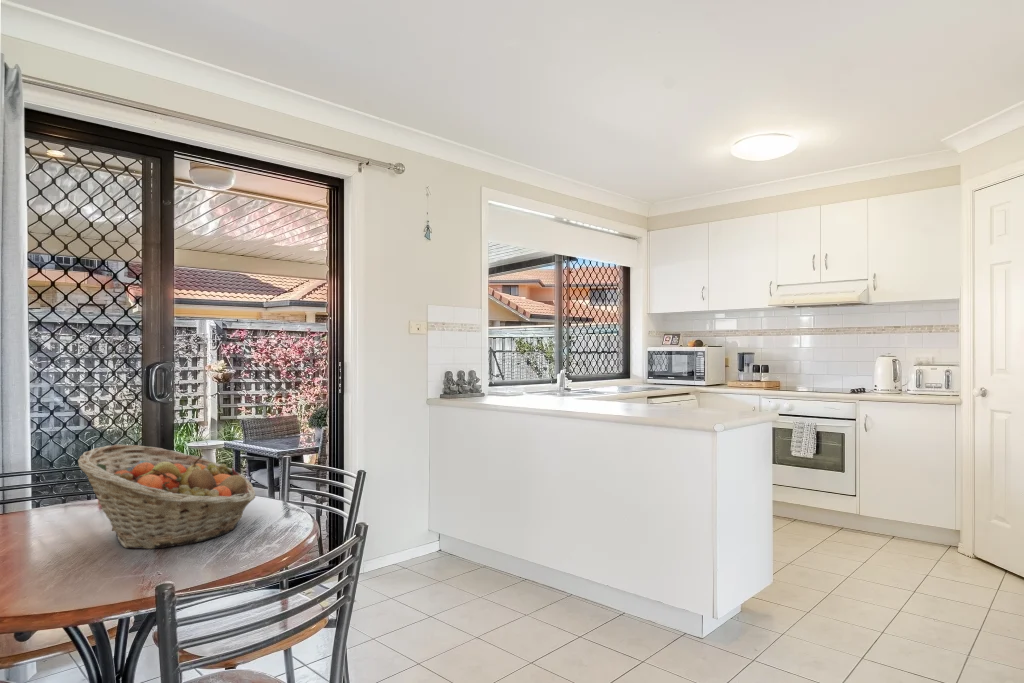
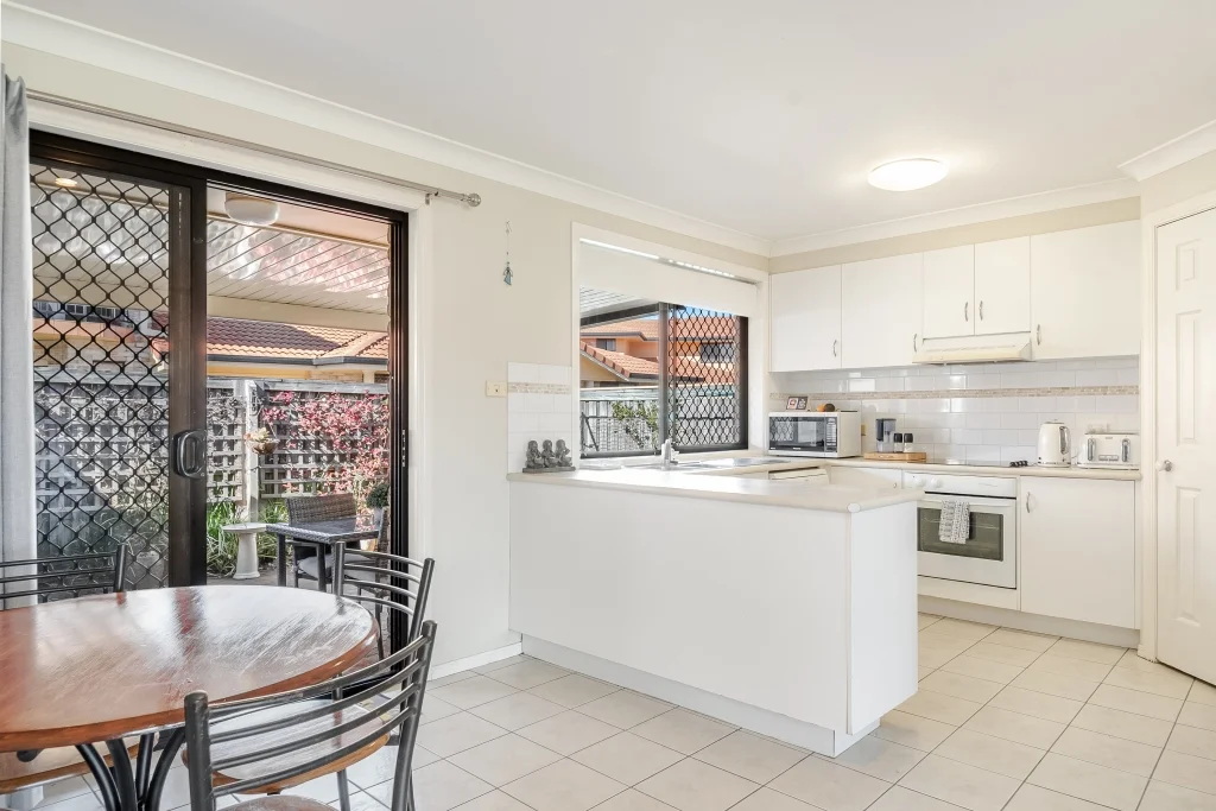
- fruit basket (172, 487)
